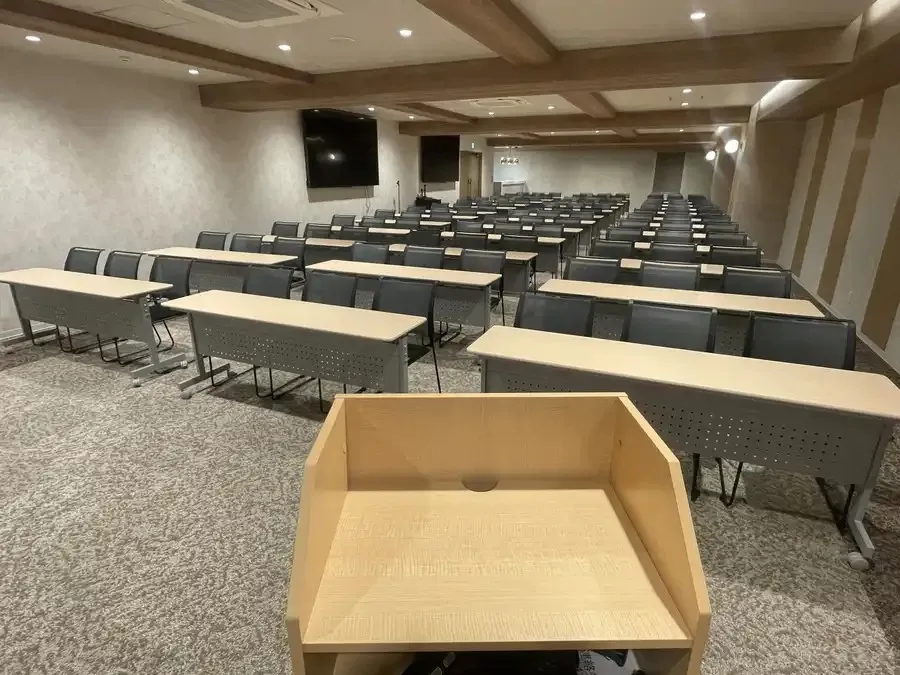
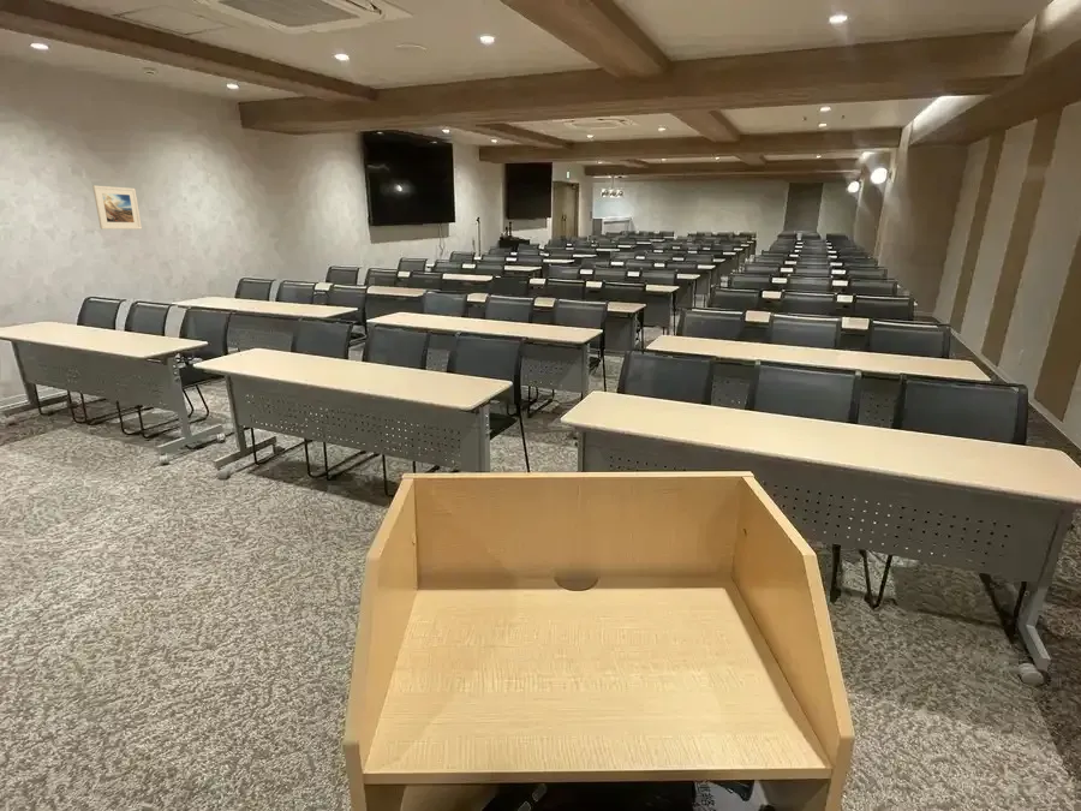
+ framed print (118, 208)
